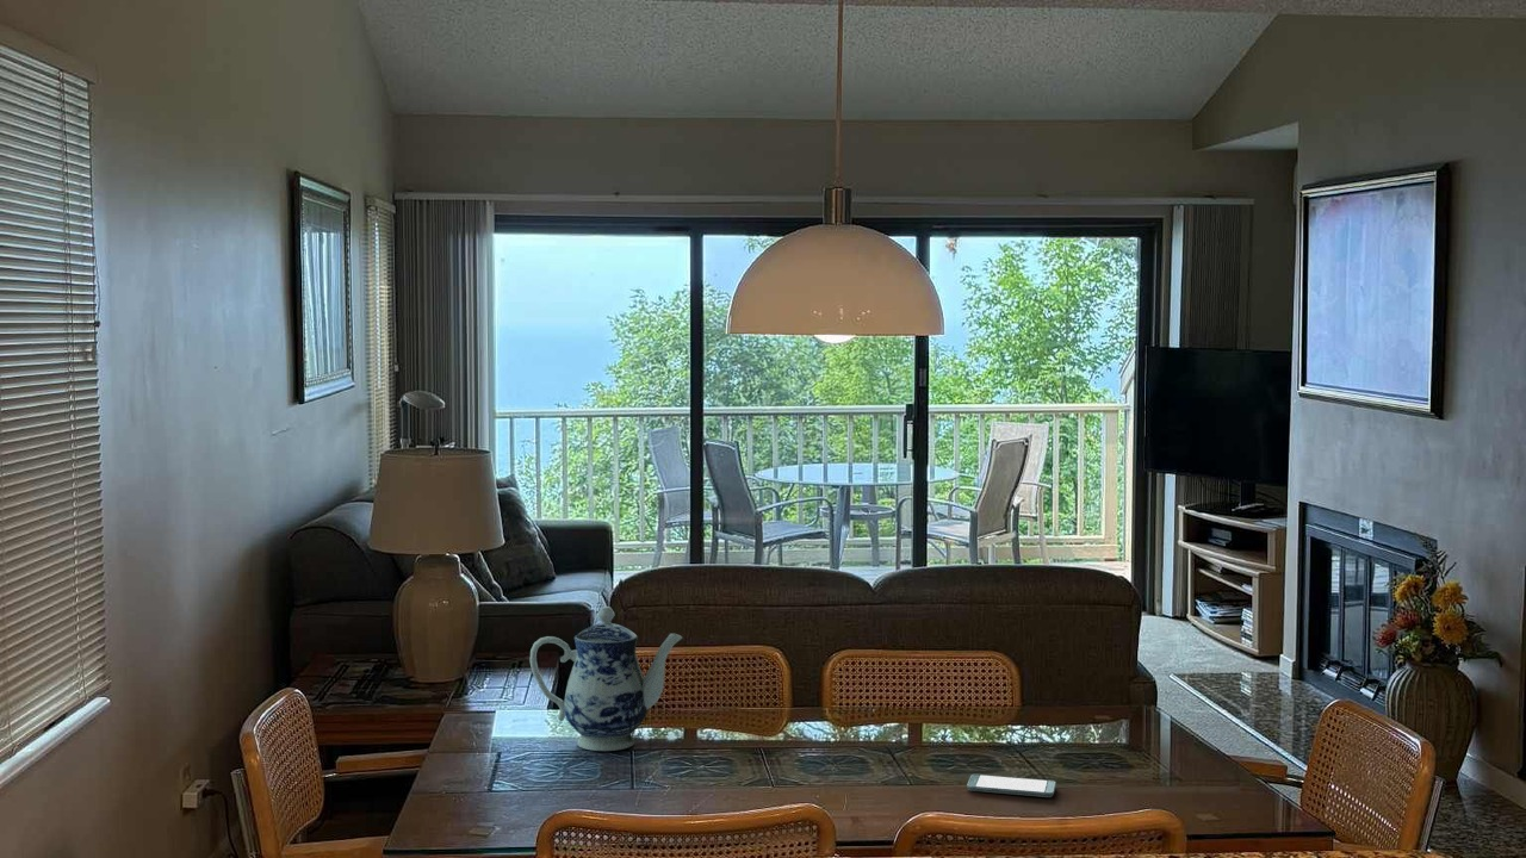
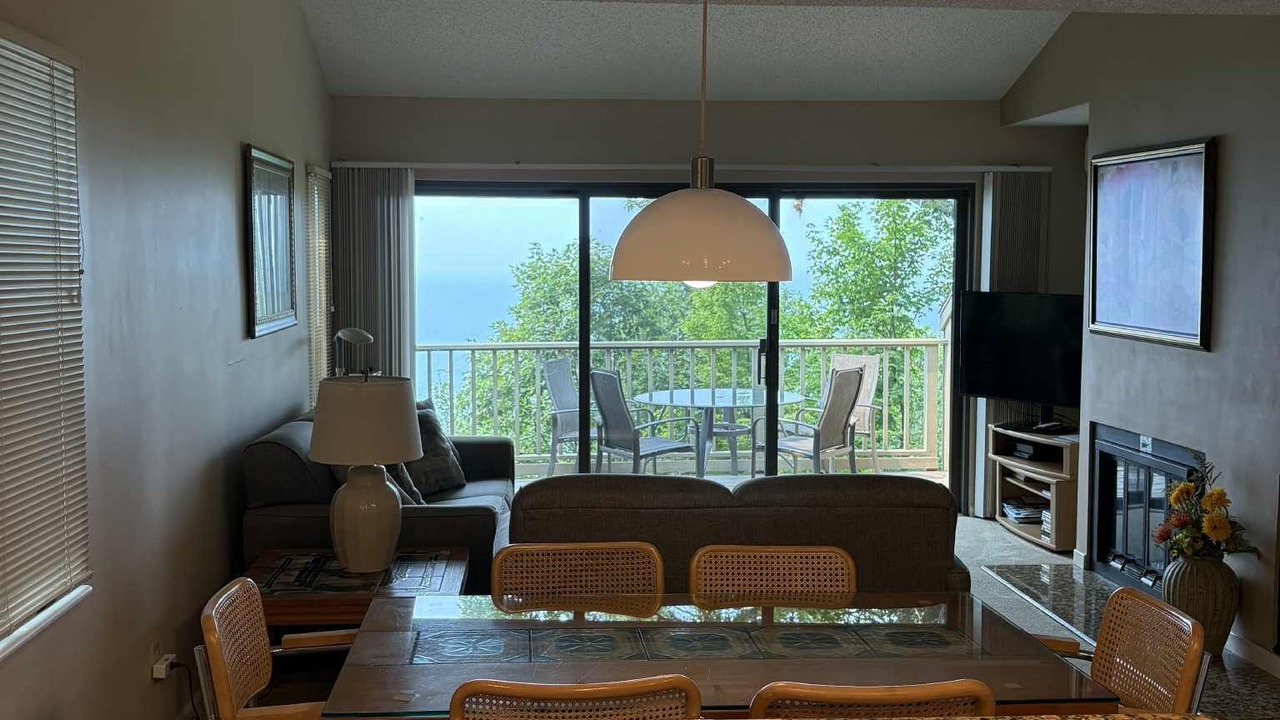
- teapot (606, 674)
- smartphone (1011, 785)
